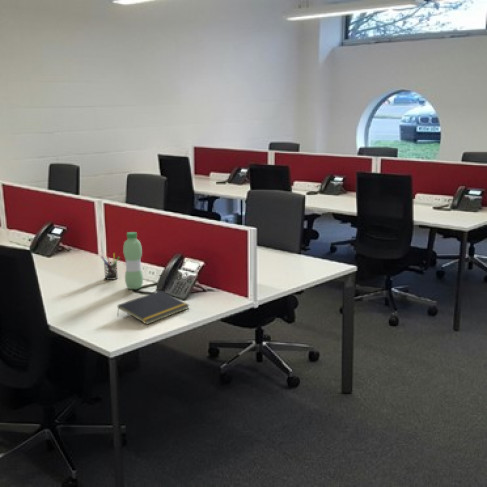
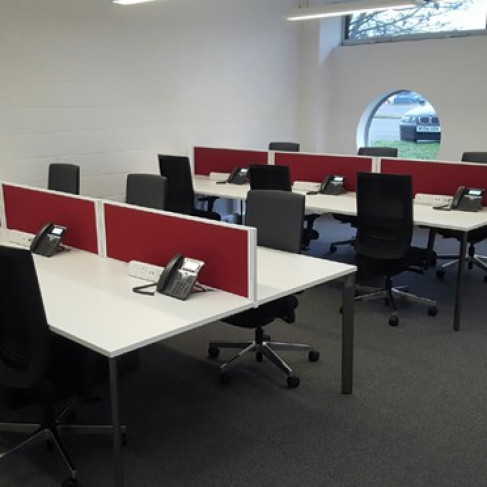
- notepad (154, 306)
- pen holder (111, 265)
- water bottle (133, 260)
